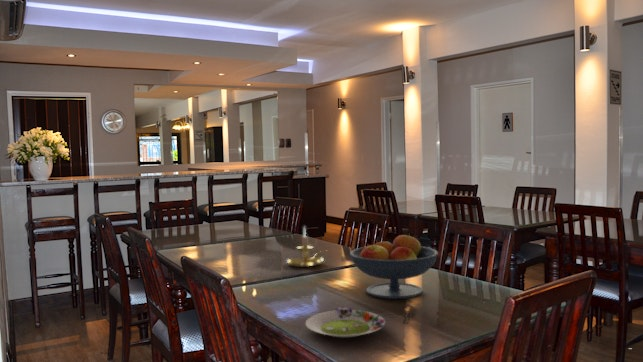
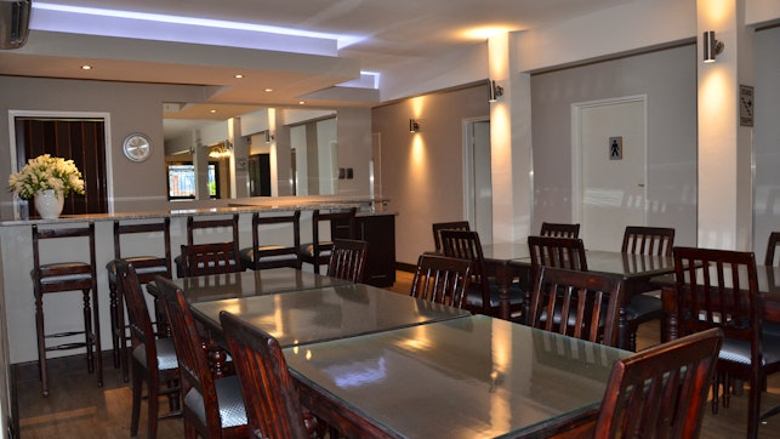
- salad plate (345, 324)
- fruit bowl (393, 264)
- candle holder (307, 245)
